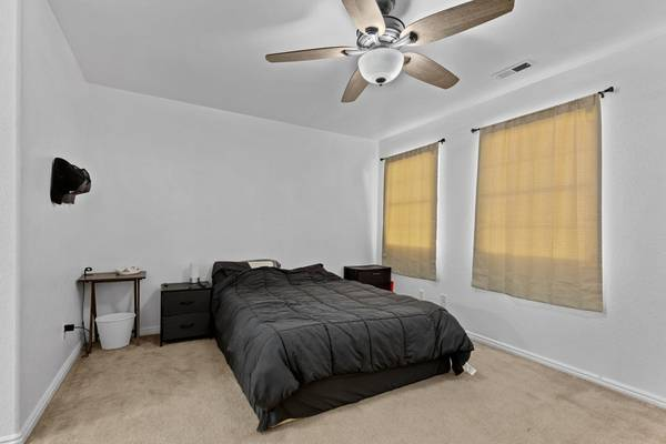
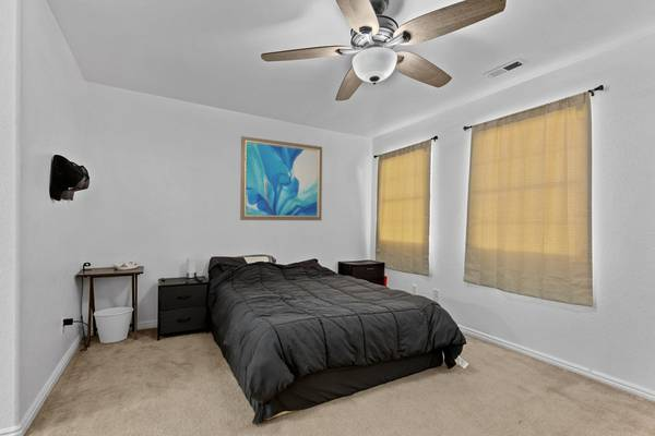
+ wall art (284, 181)
